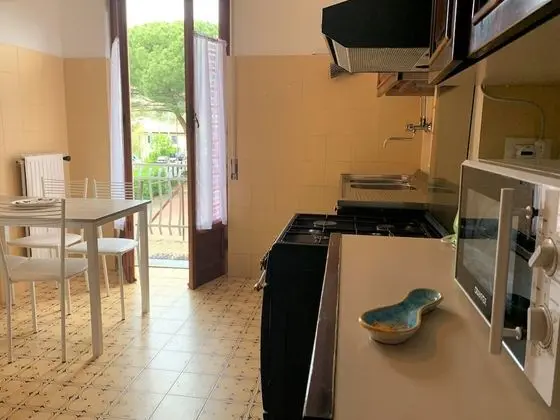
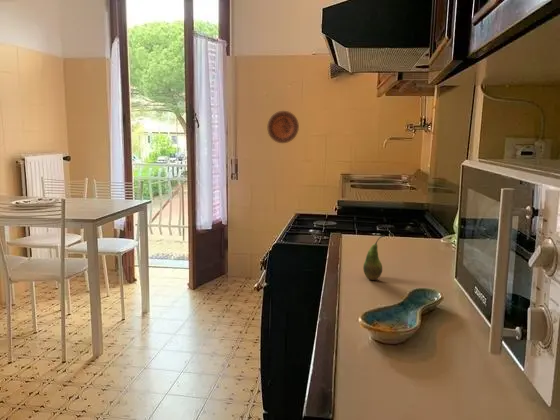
+ decorative plate (283, 127)
+ fruit (373, 256)
